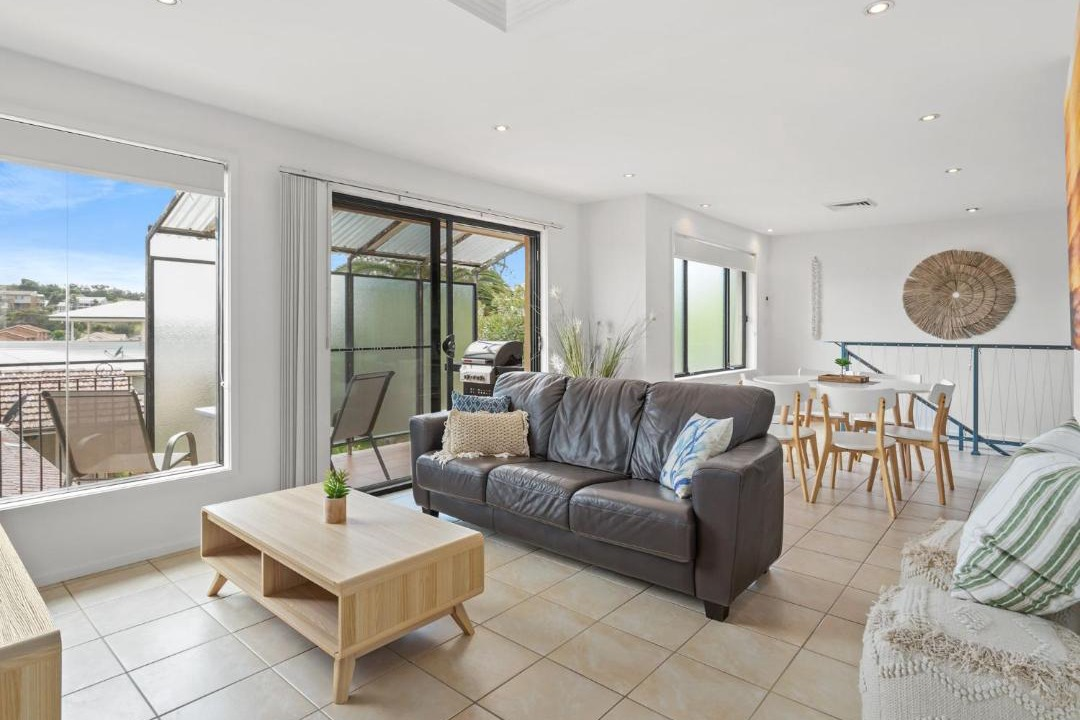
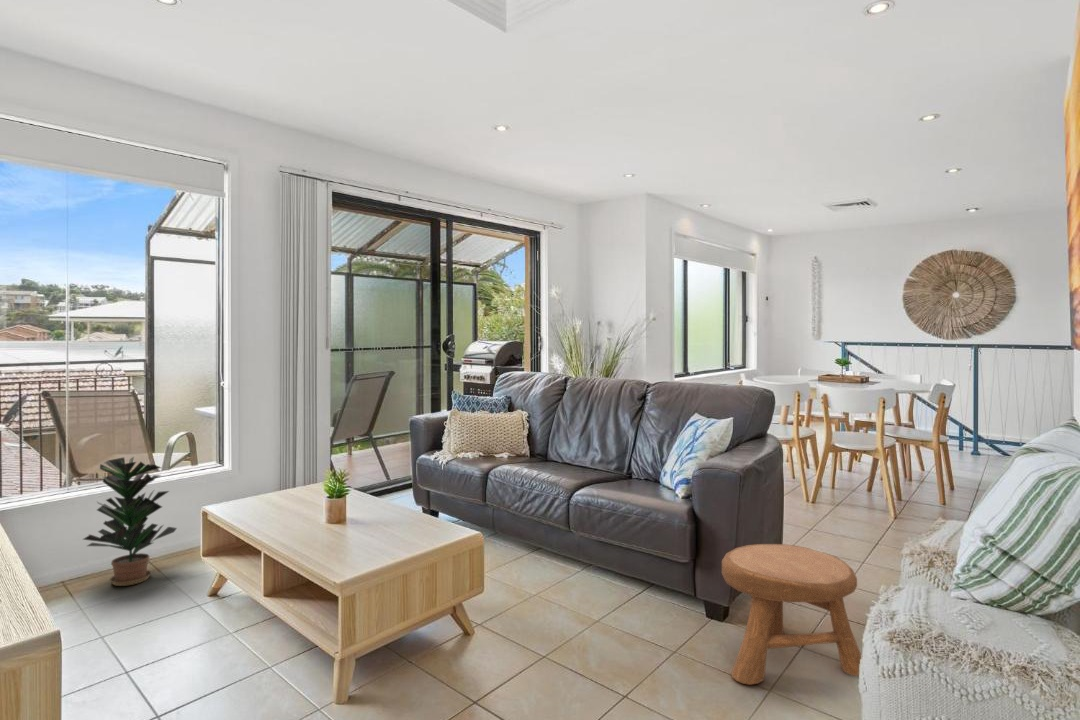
+ stool (782, 612)
+ potted plant (127, 518)
